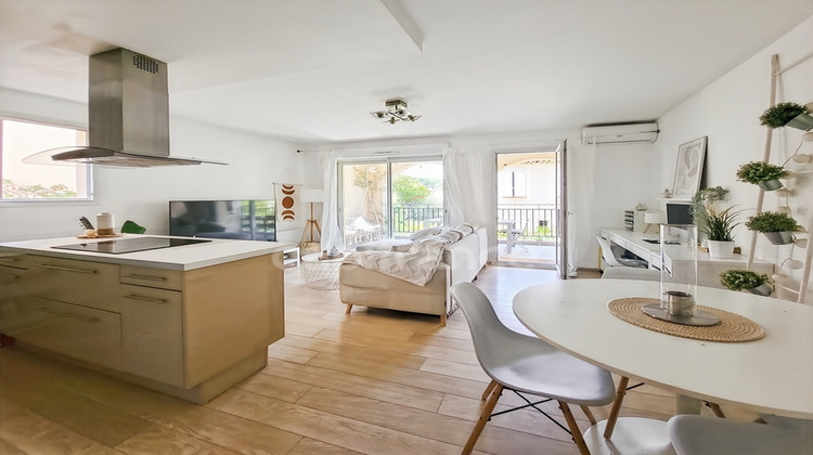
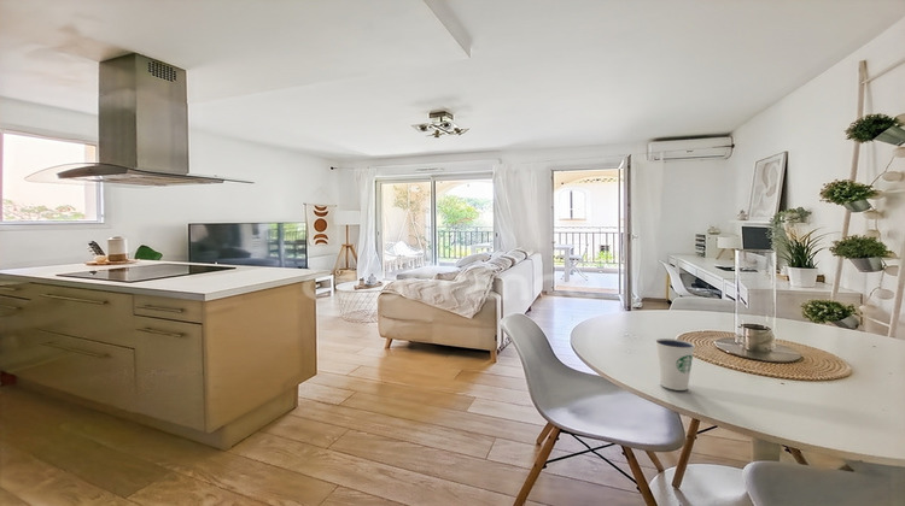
+ dixie cup (673, 364)
